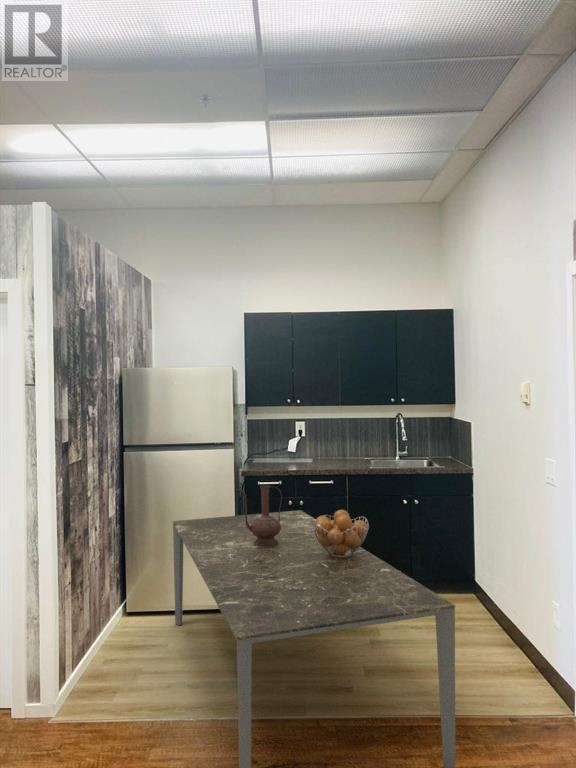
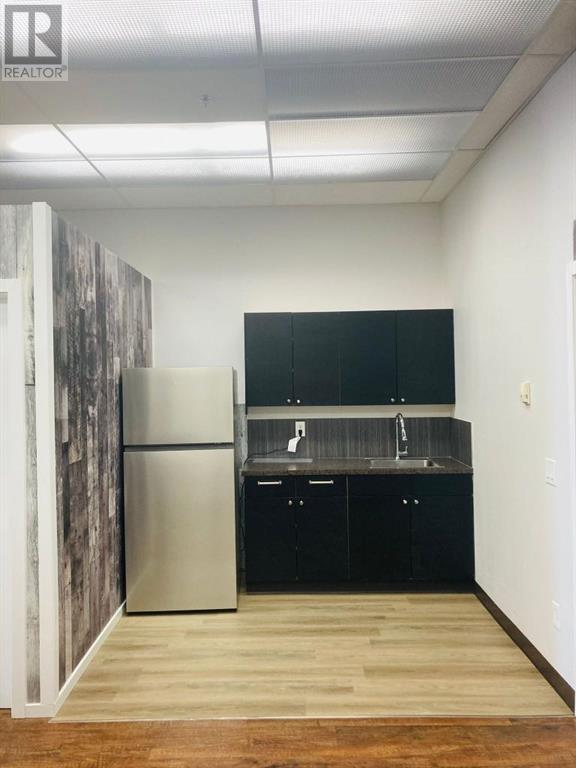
- pitcher (261, 516)
- fruit basket (340, 532)
- dining table (280, 616)
